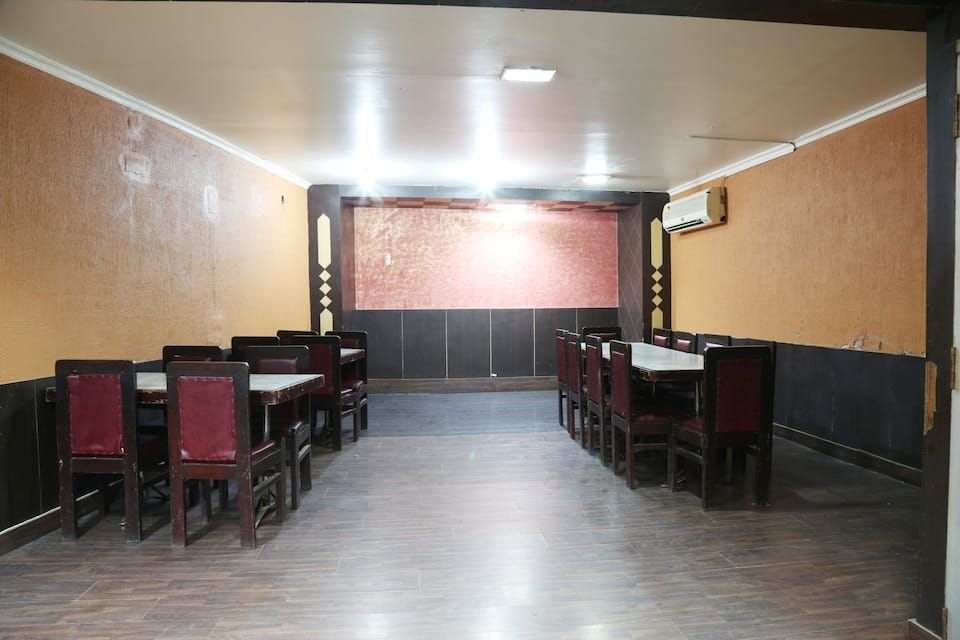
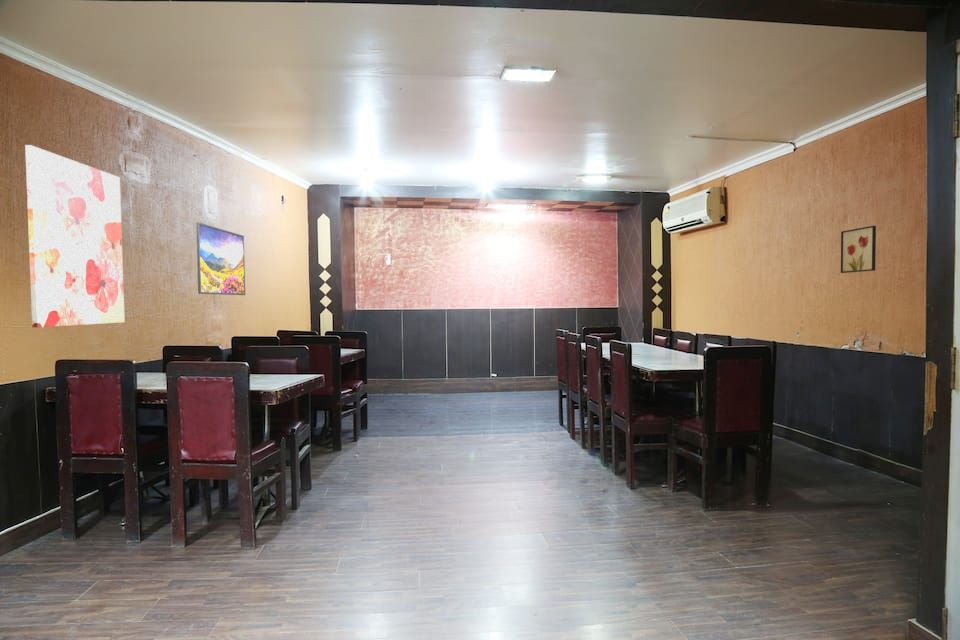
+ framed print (223, 262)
+ wall art (80, 244)
+ wall art (858, 250)
